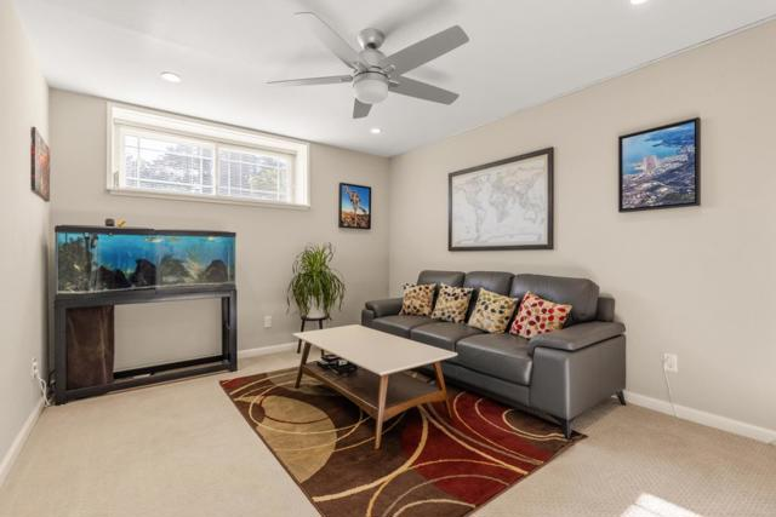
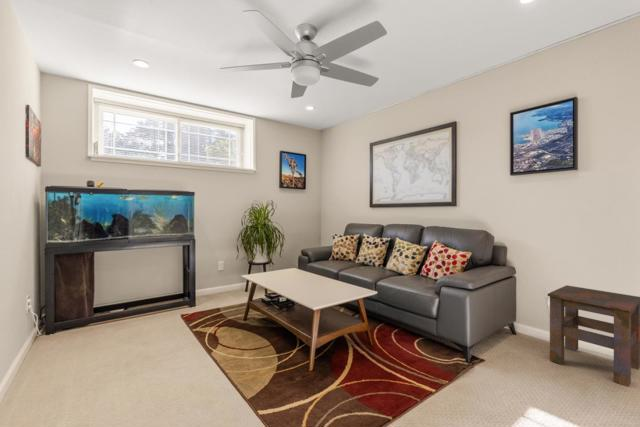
+ side table (594, 328)
